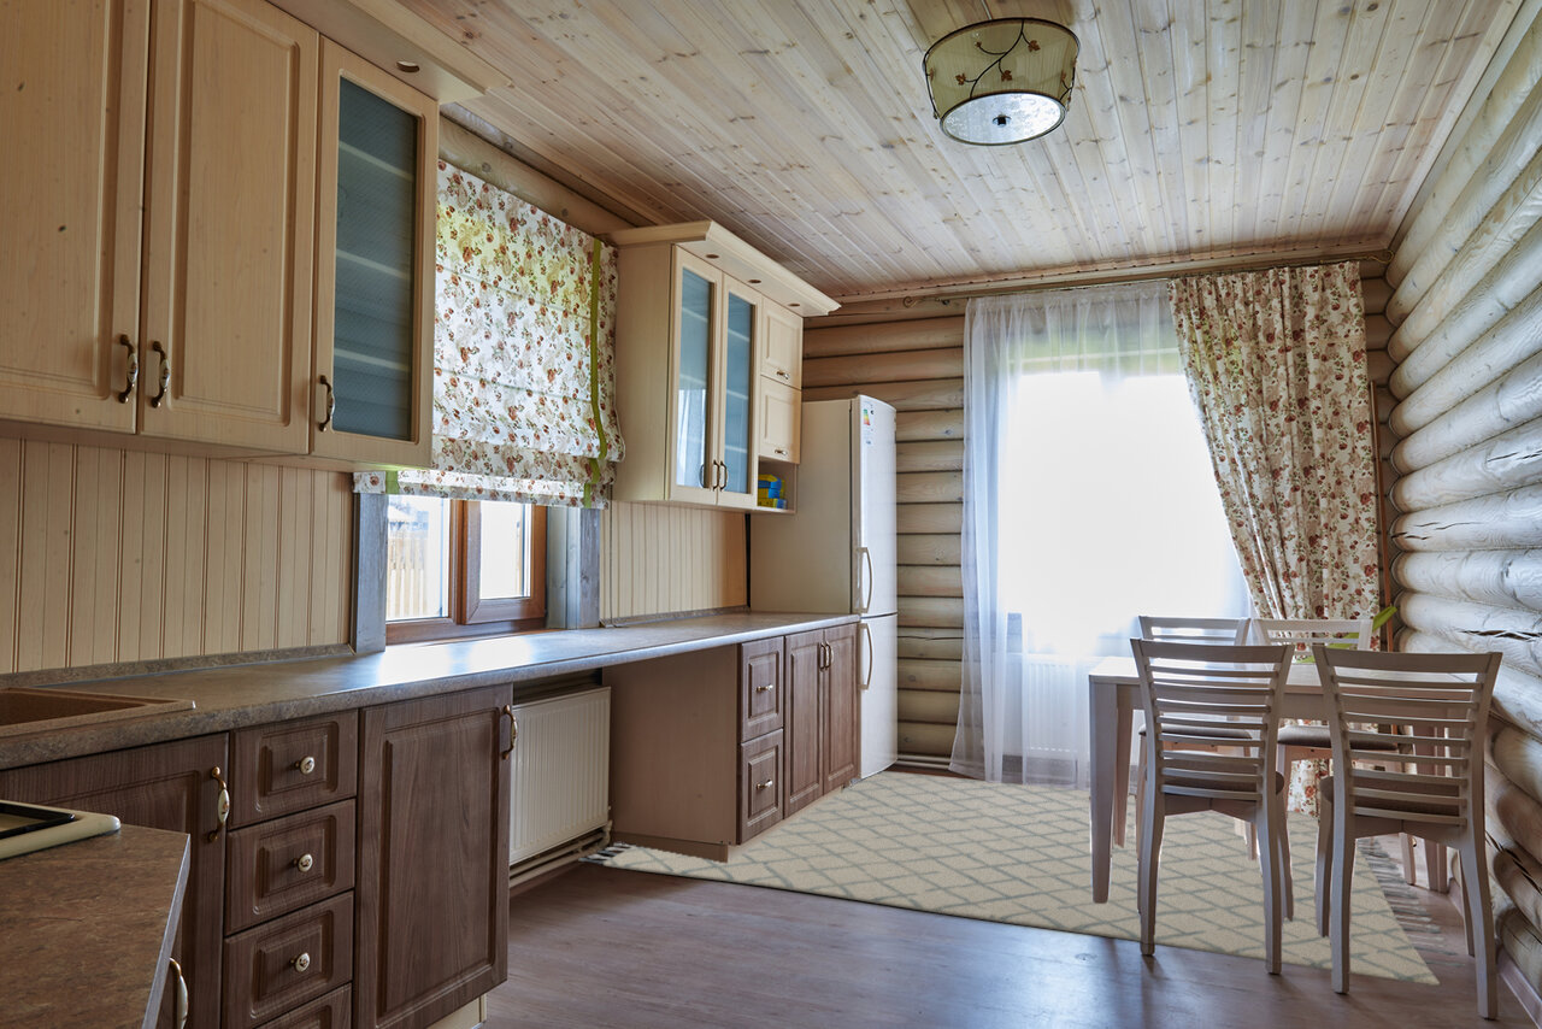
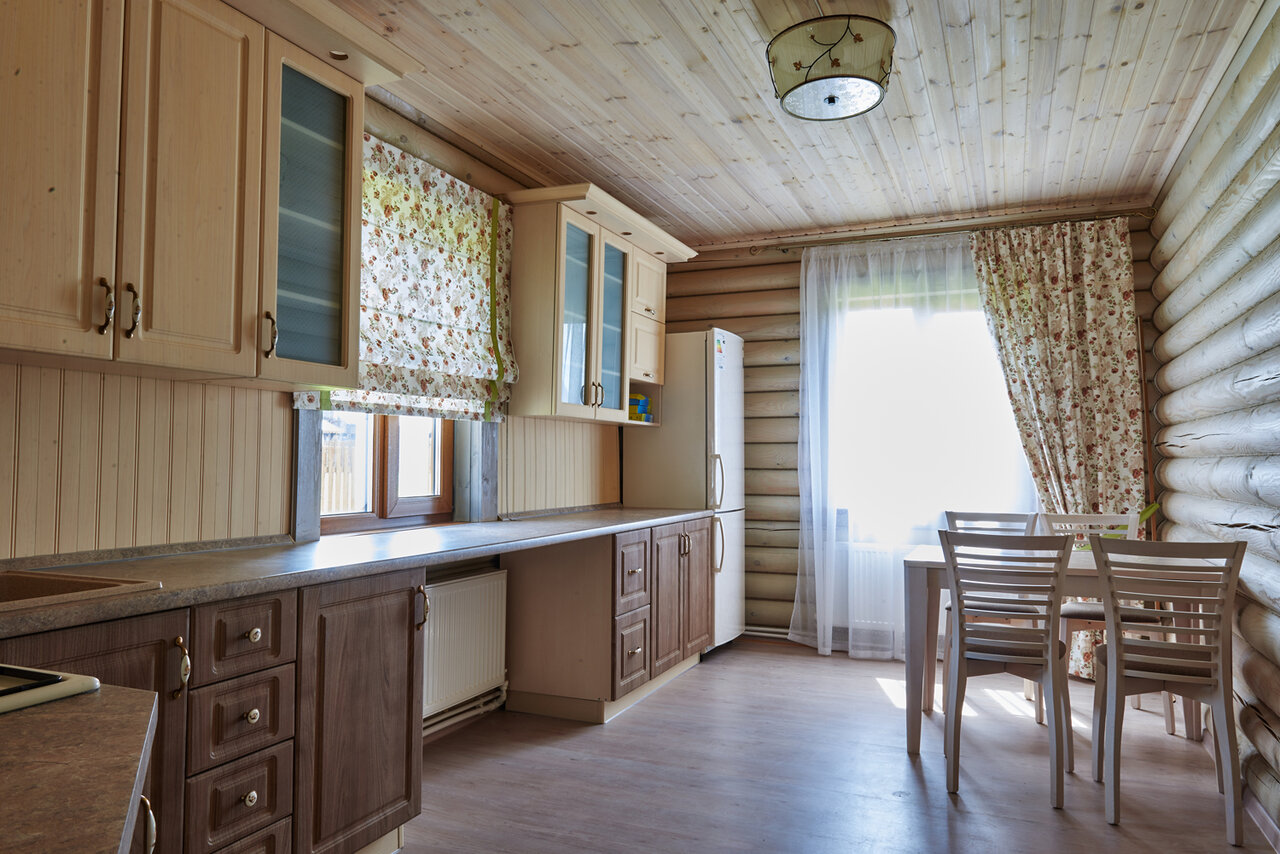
- rug (1005, 836)
